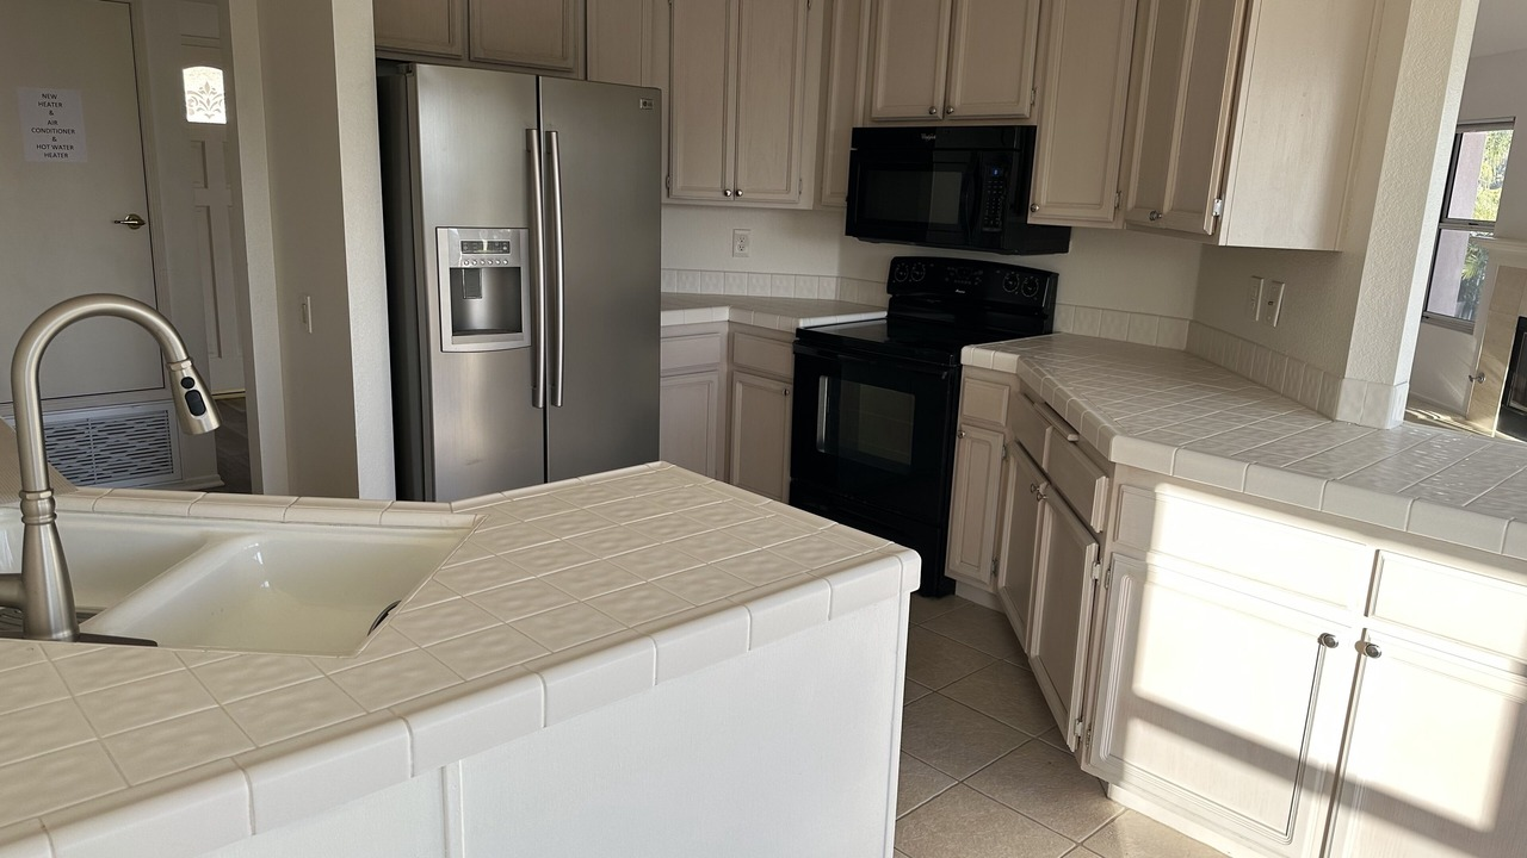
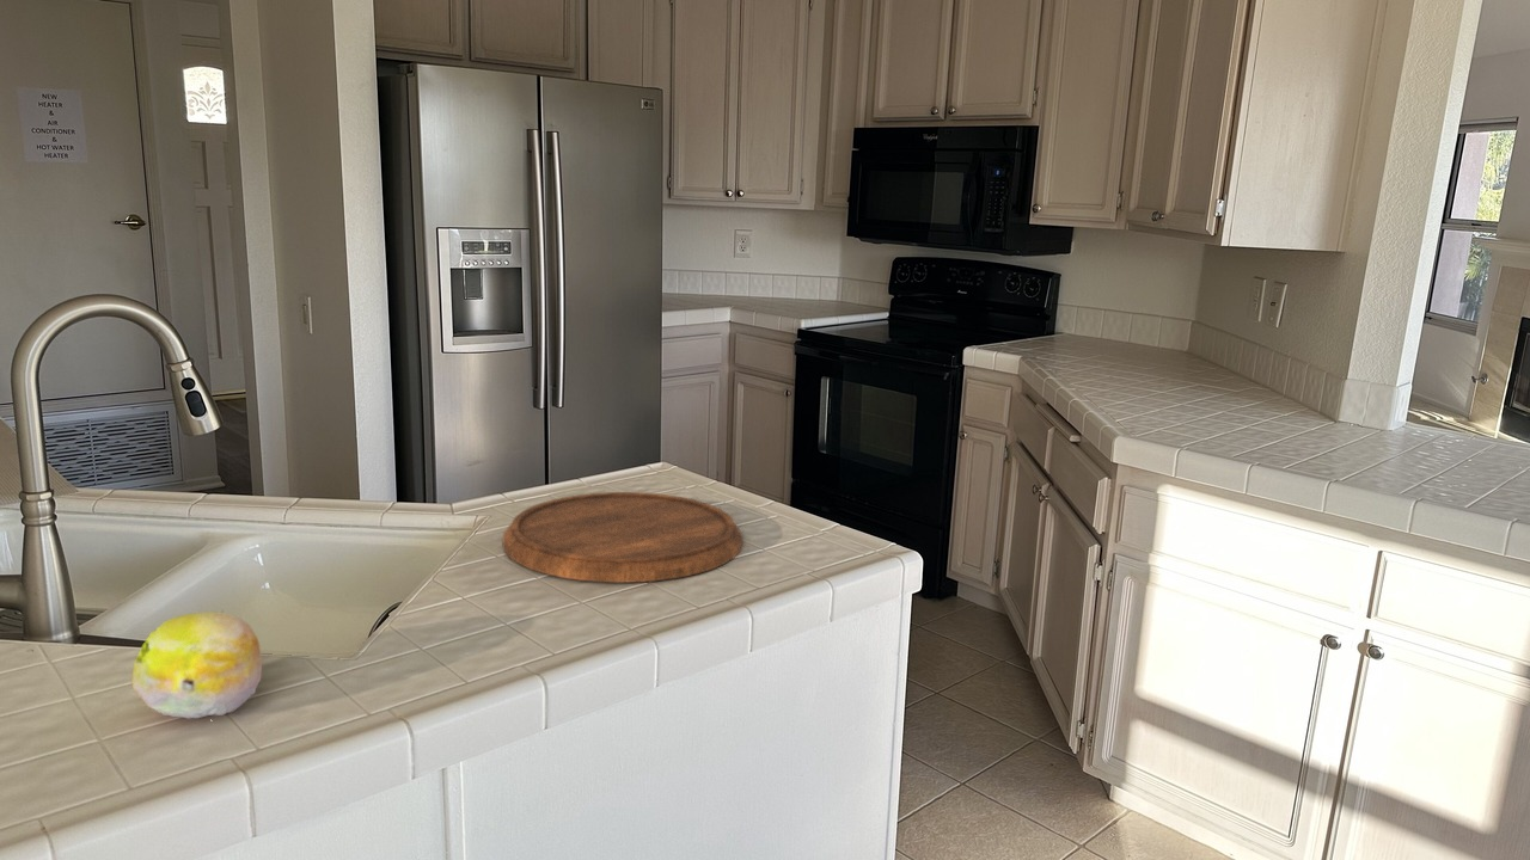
+ cutting board (624, 530)
+ fruit (195, 662)
